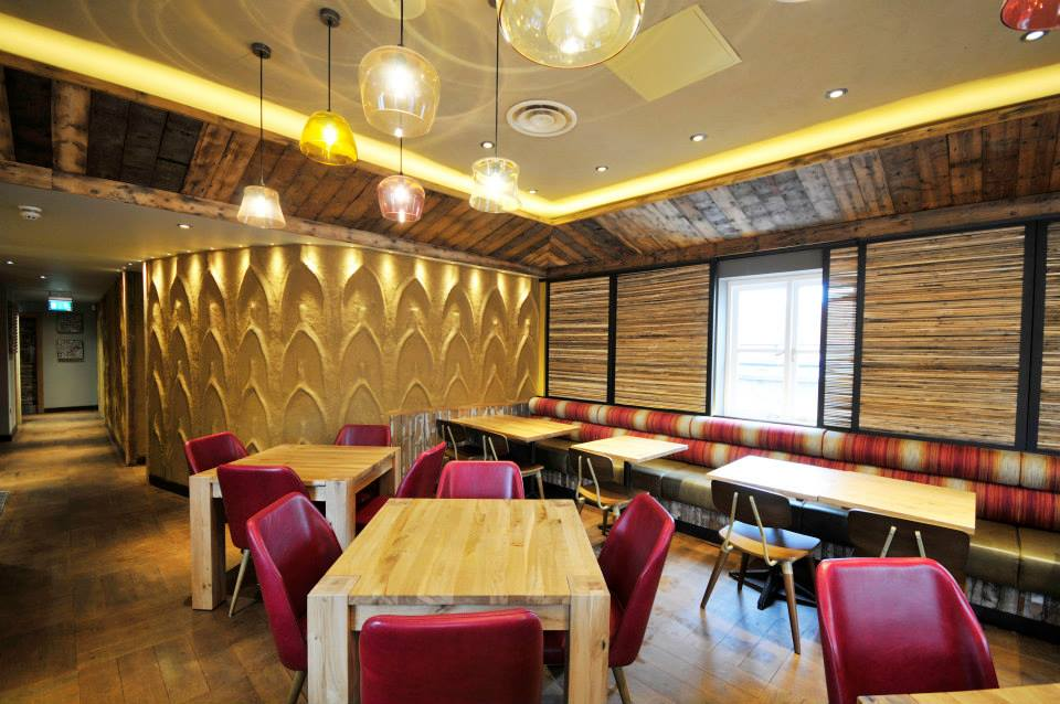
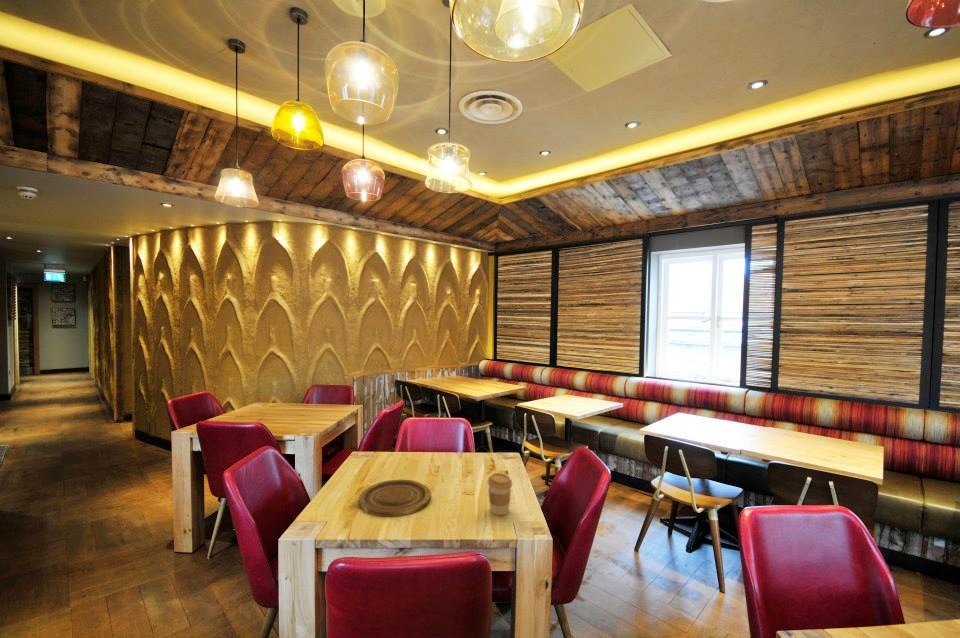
+ plate (395, 496)
+ coffee cup (499, 493)
